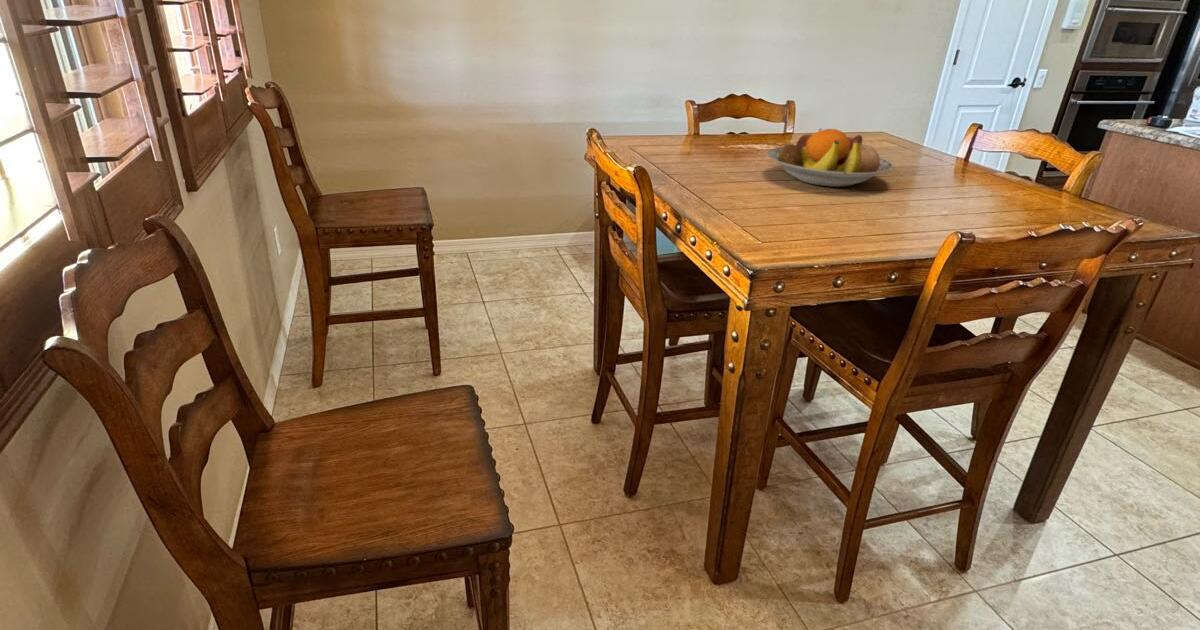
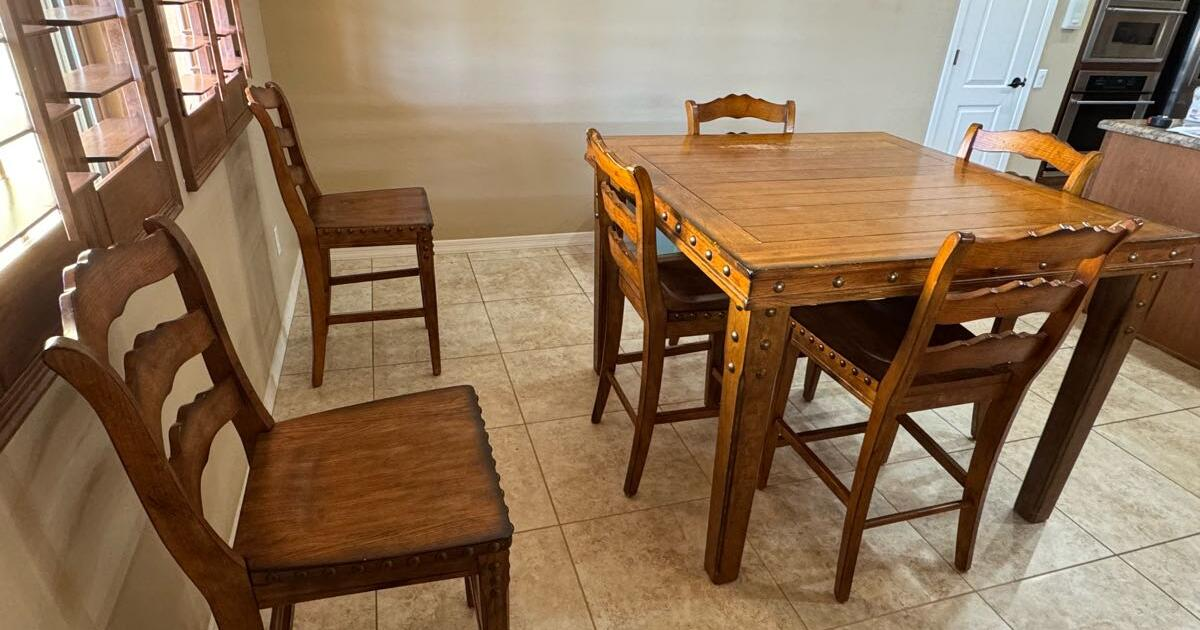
- fruit bowl (829, 153)
